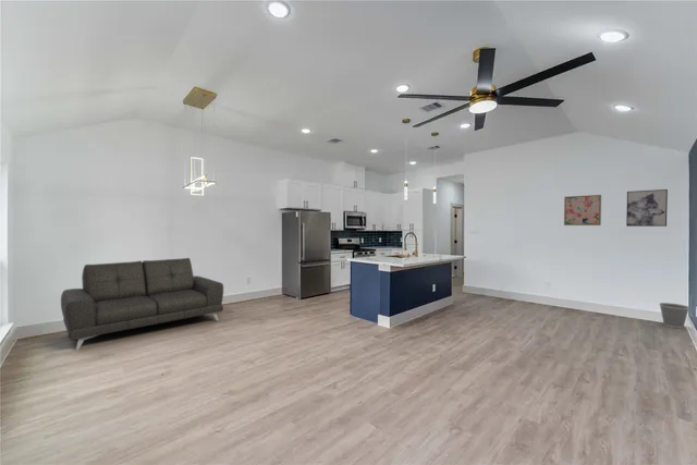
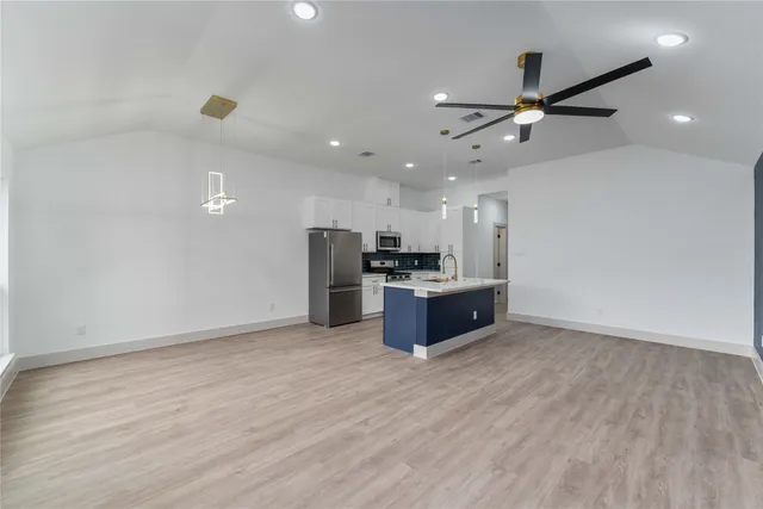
- wall art (582, 210)
- sofa (147, 294)
- wastebasket (673, 315)
- wall art (646, 208)
